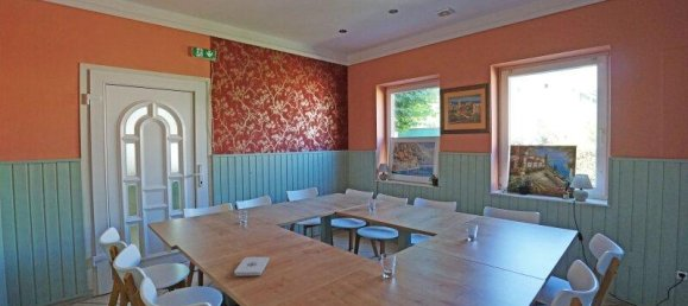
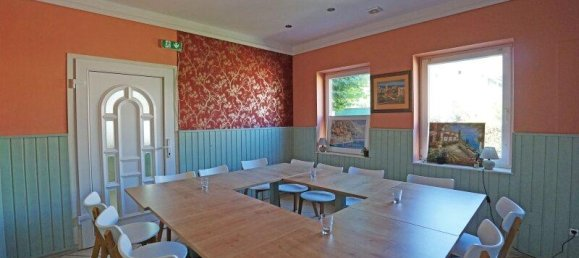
- notepad (252, 266)
